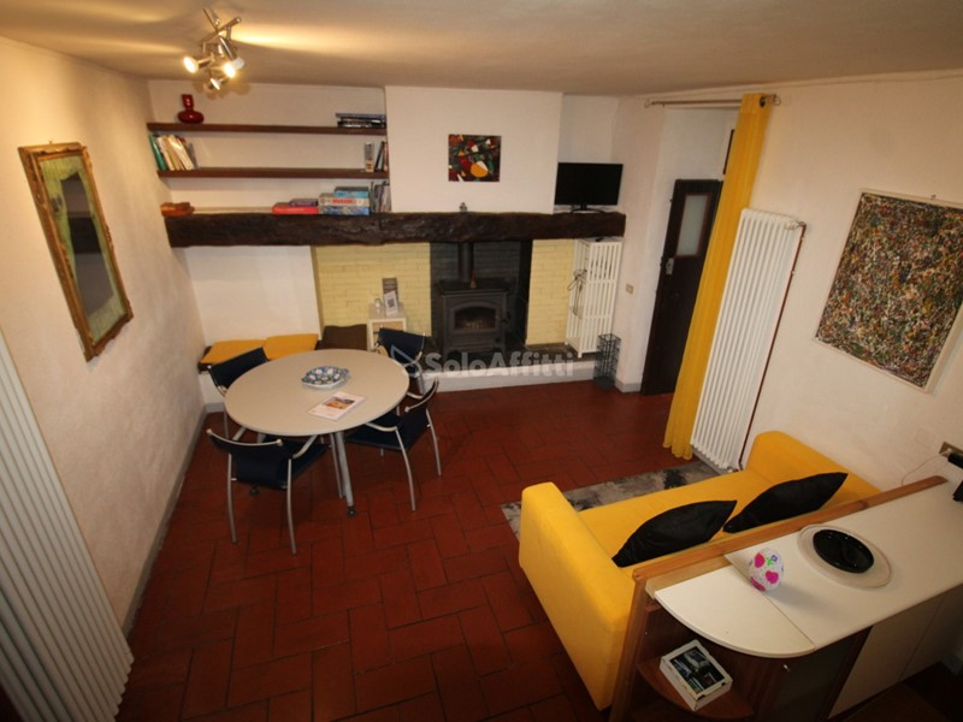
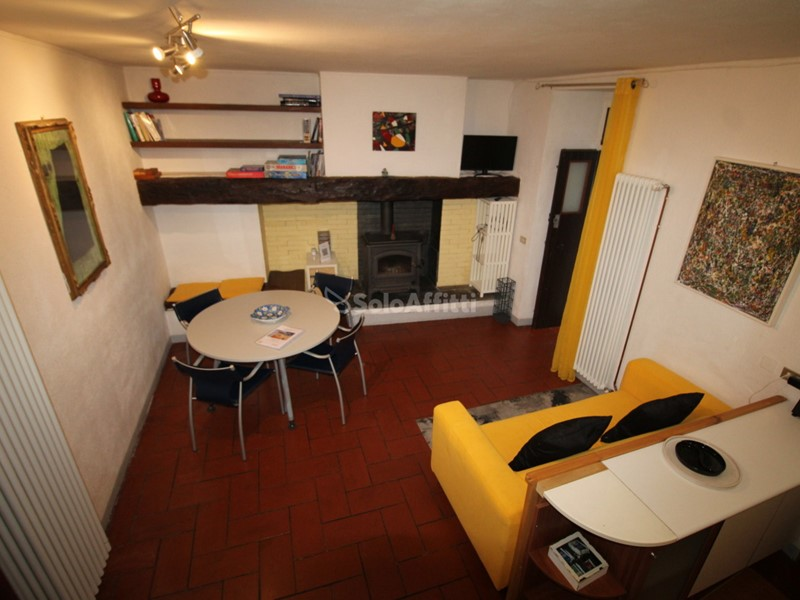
- decorative egg (766, 567)
